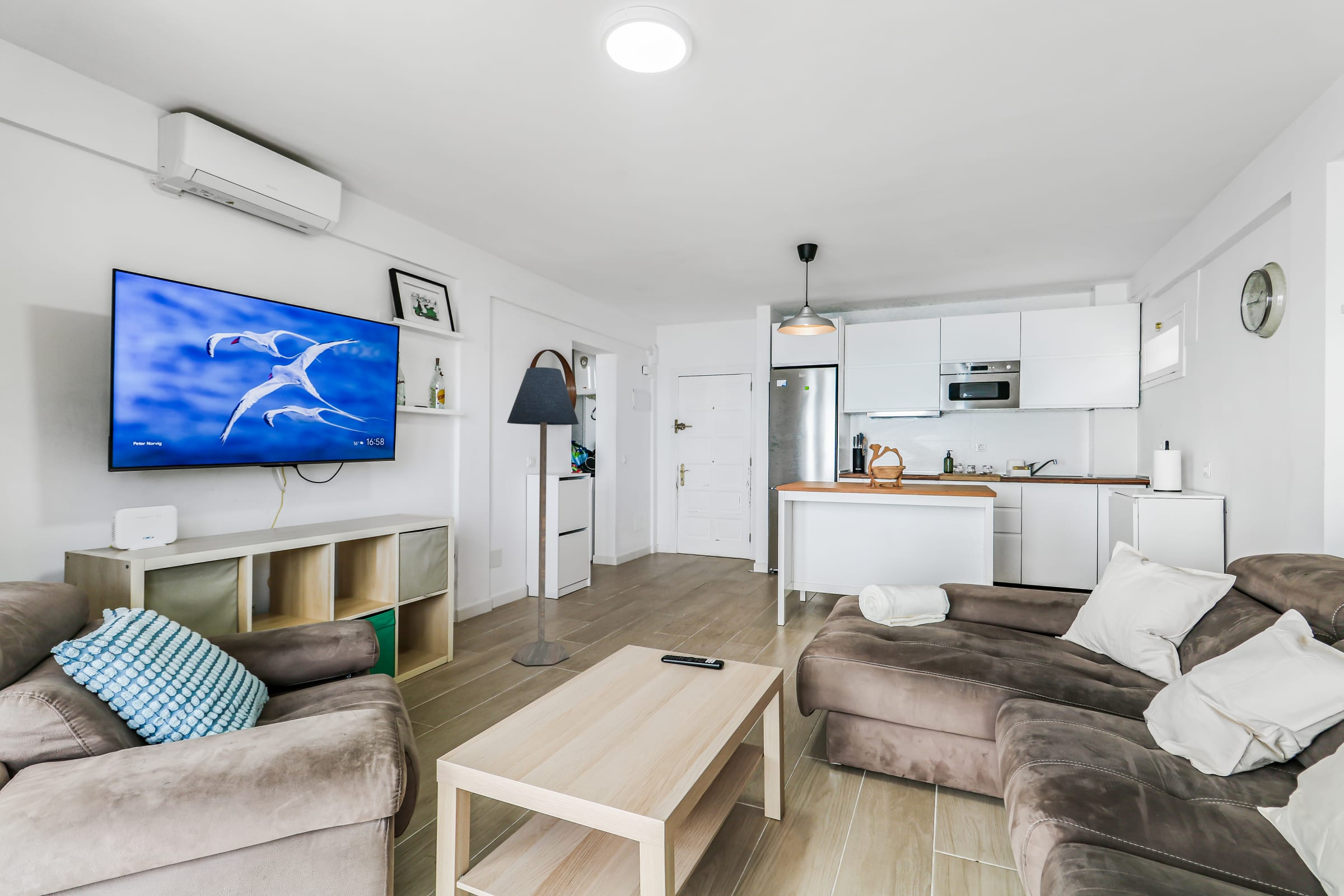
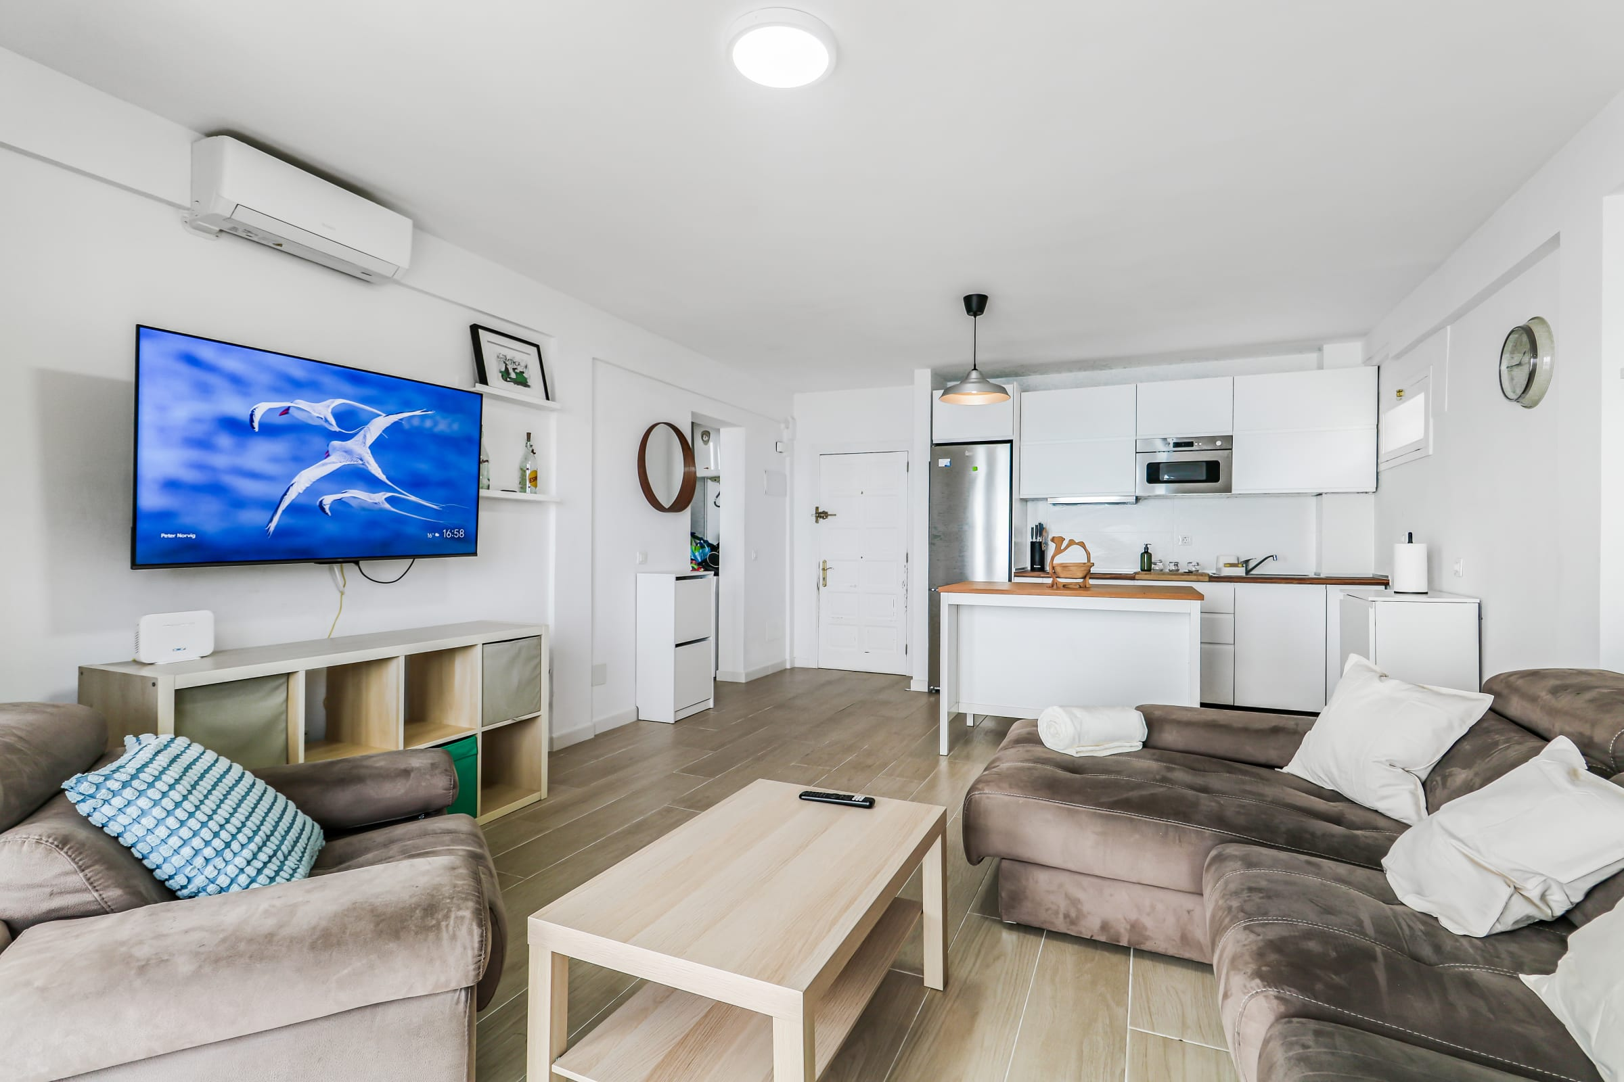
- floor lamp (542, 512)
